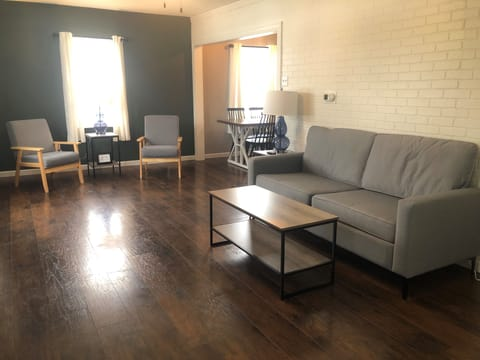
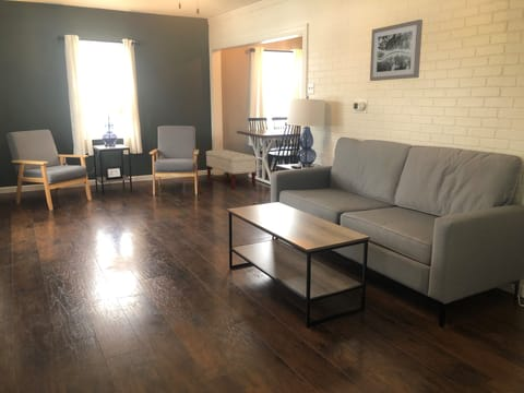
+ wall art (394, 52)
+ bench (229, 167)
